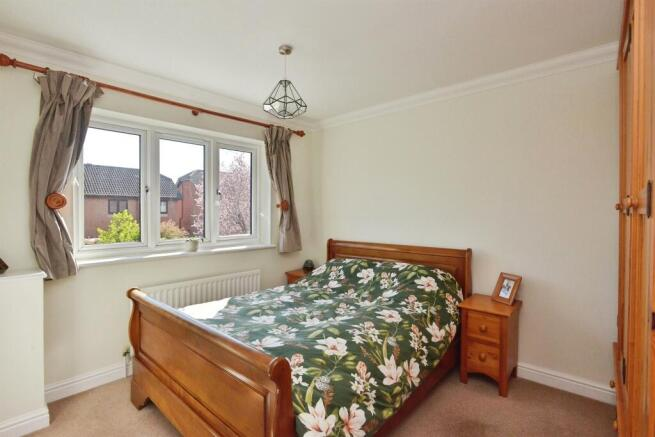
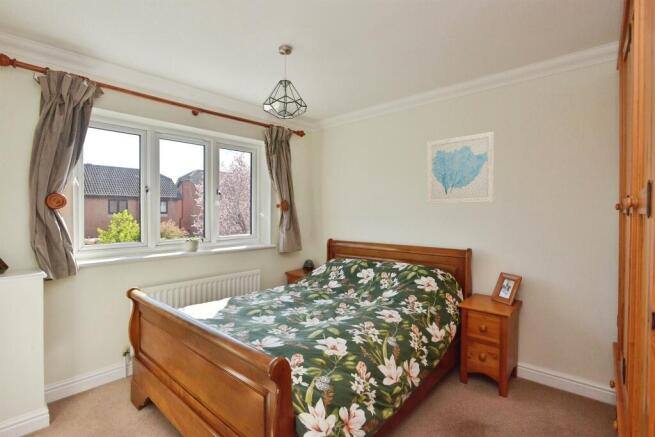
+ wall art (458, 170)
